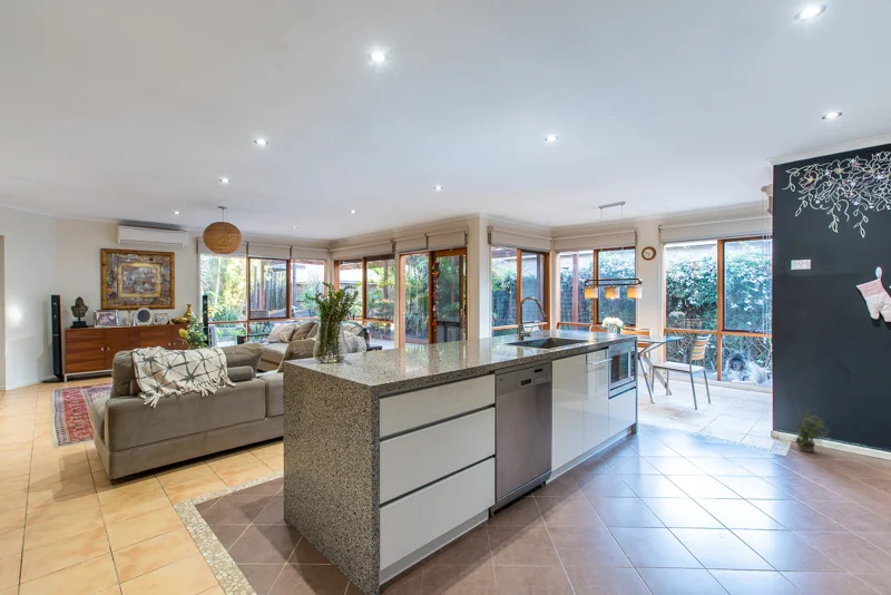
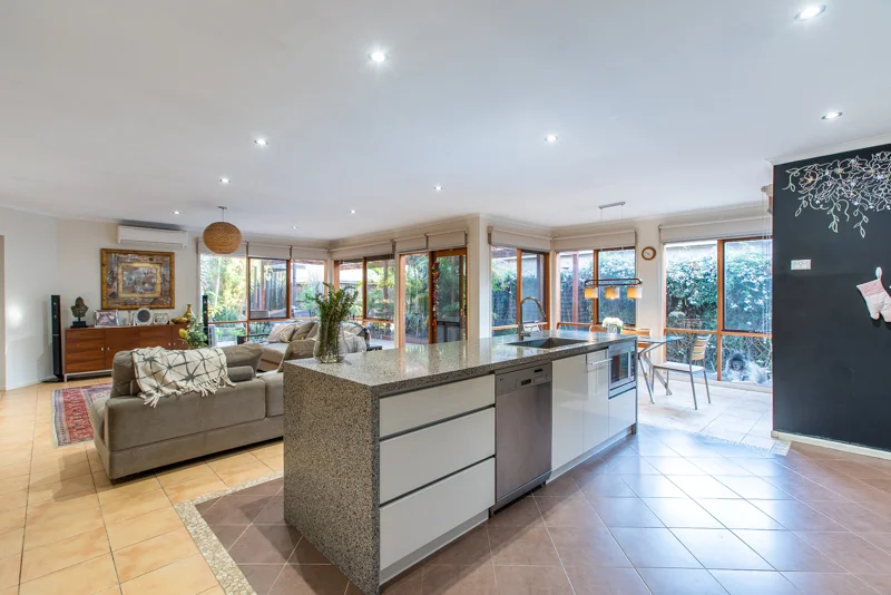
- potted plant (810, 430)
